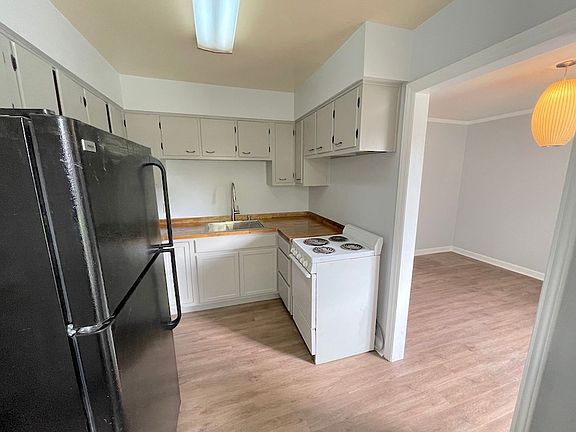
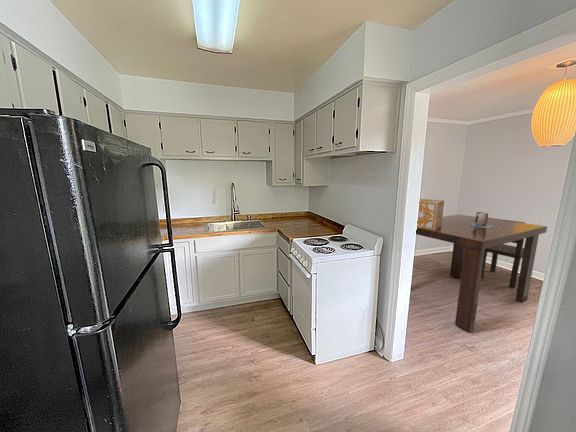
+ decorative box (424, 213)
+ dining chair (506, 249)
+ ceramic jug (482, 218)
+ dining table (463, 261)
